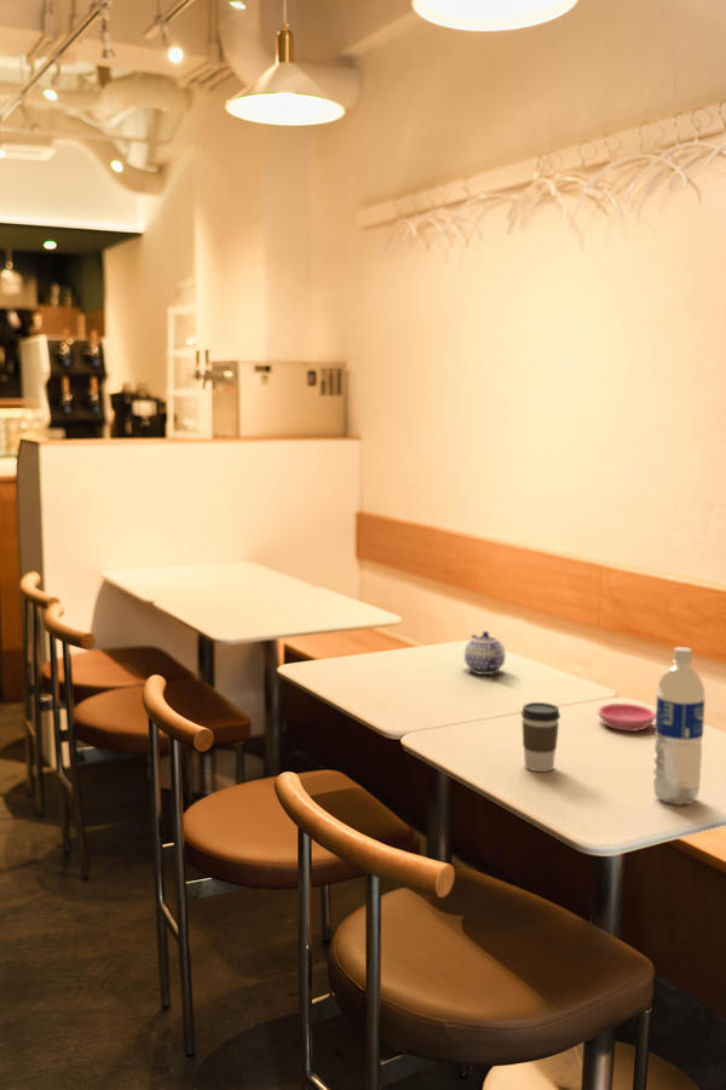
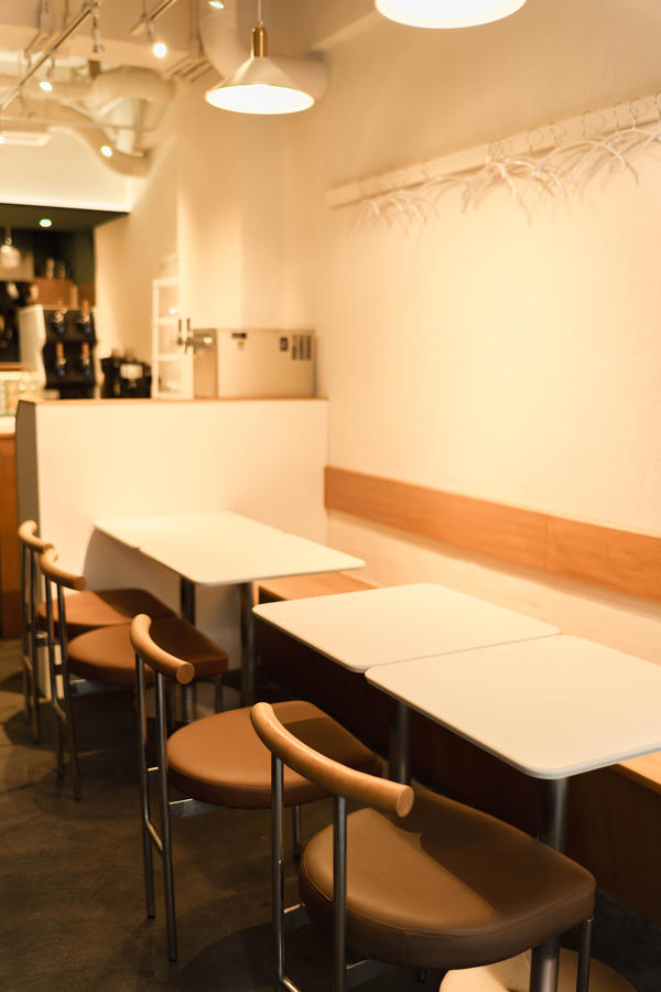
- teapot (484, 650)
- coffee cup (540, 736)
- saucer (626, 717)
- water bottle (679, 724)
